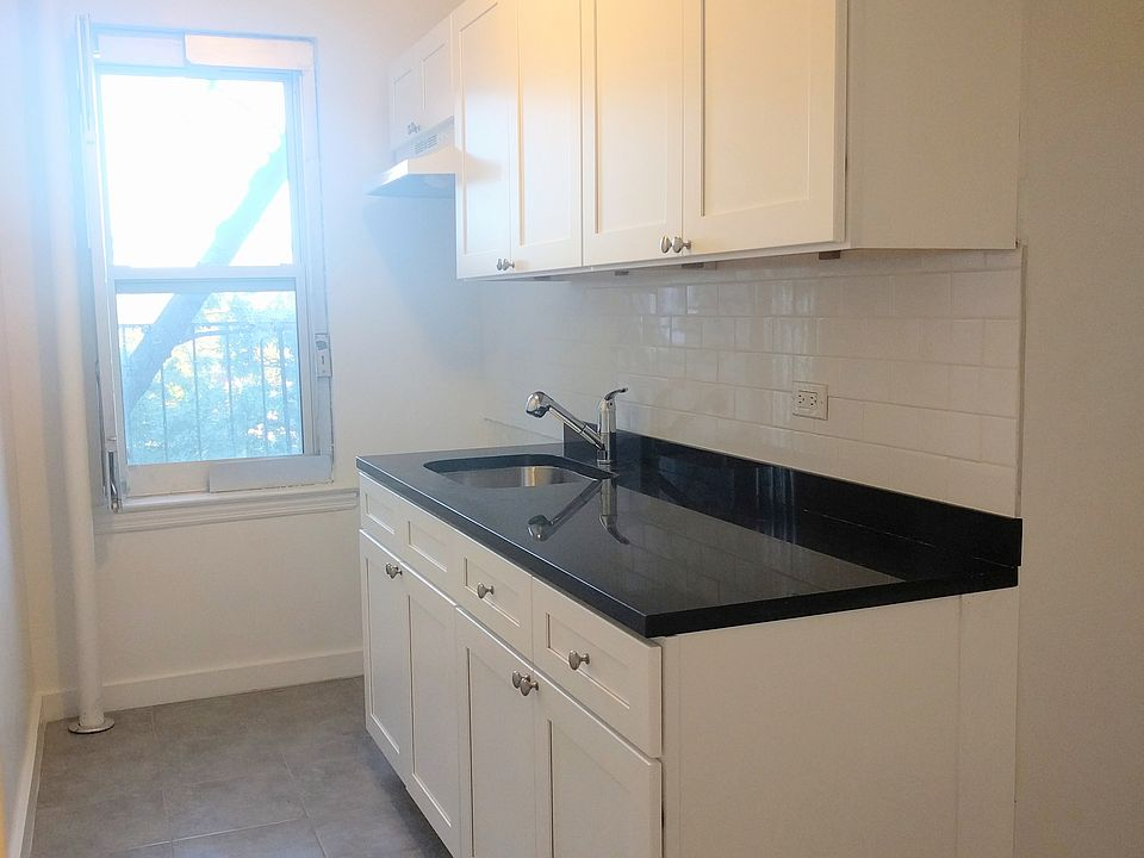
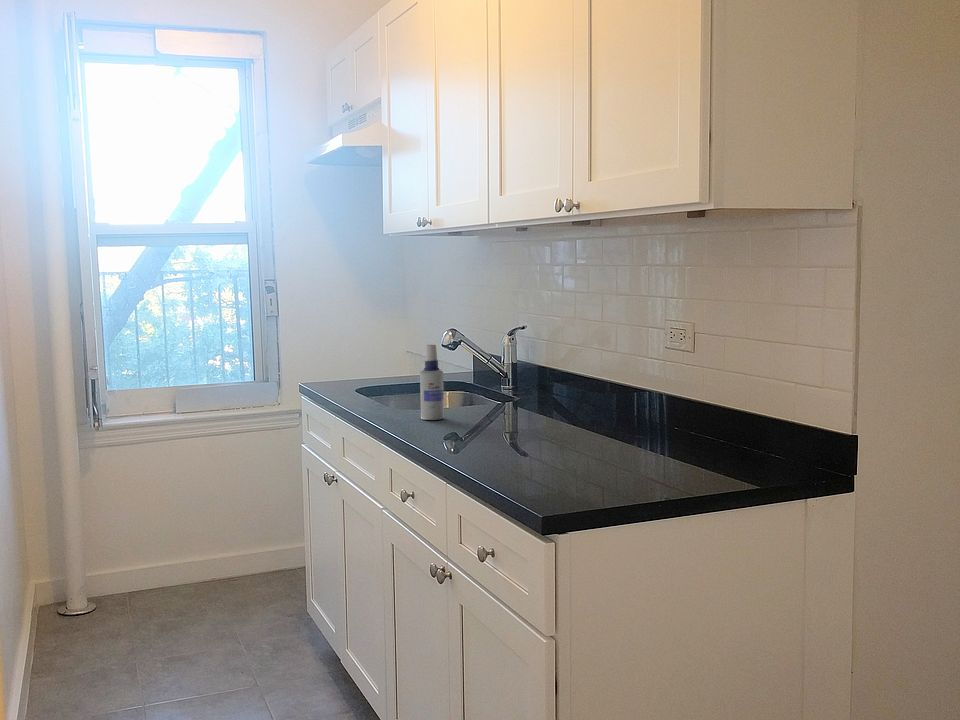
+ spray bottle (431, 381)
